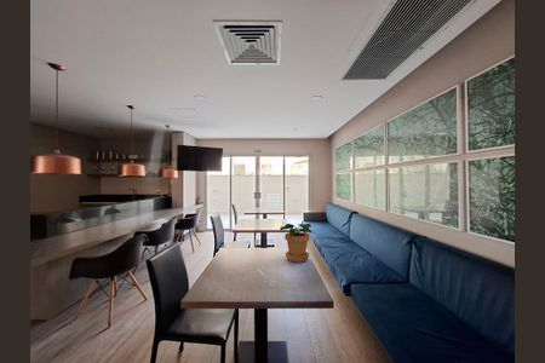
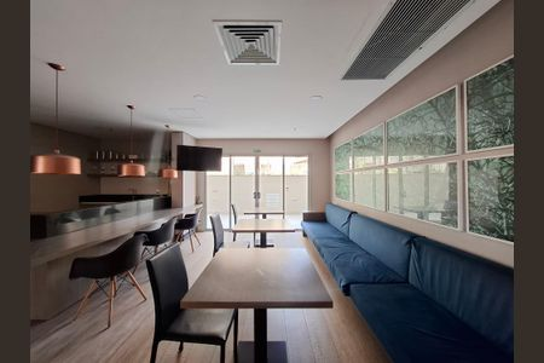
- potted plant (296, 240)
